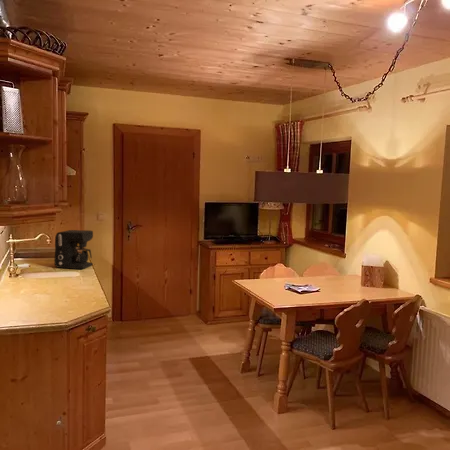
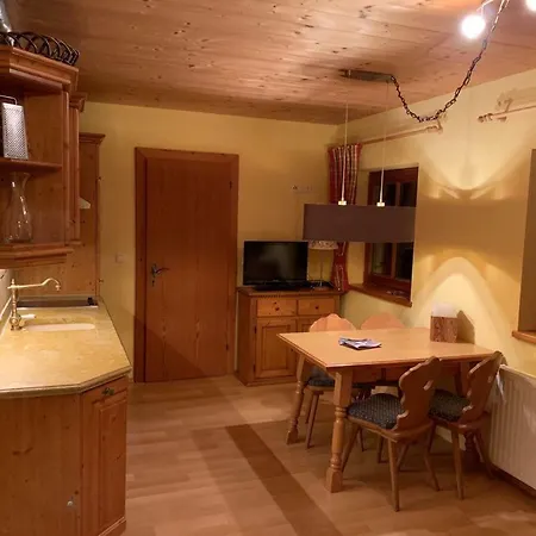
- coffee maker (75, 249)
